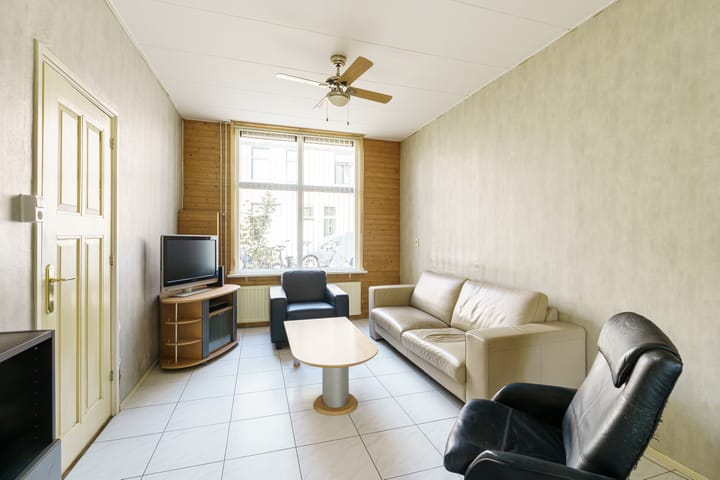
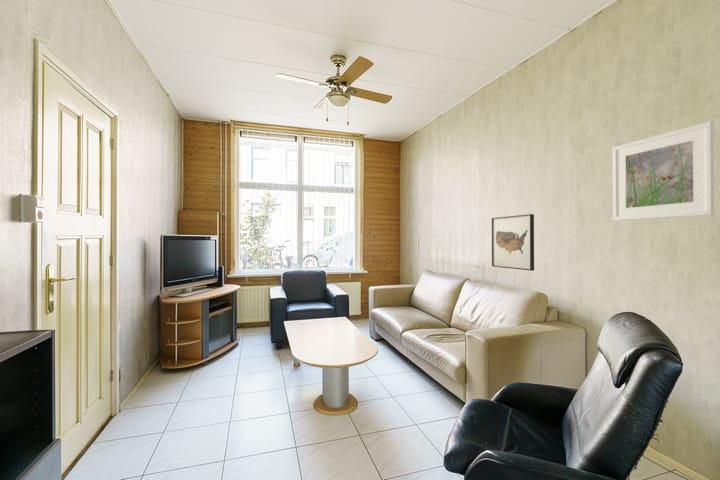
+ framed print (657, 177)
+ wall art (511, 242)
